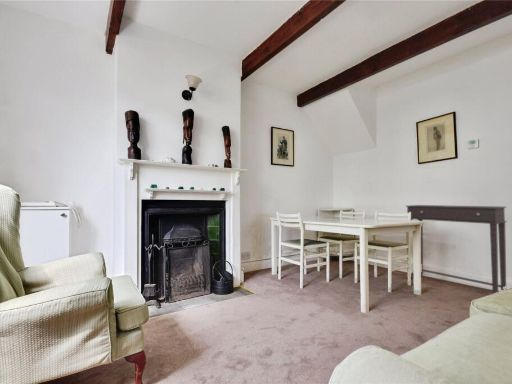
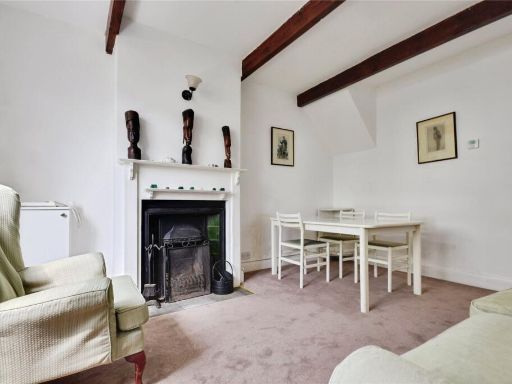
- side table (452, 221)
